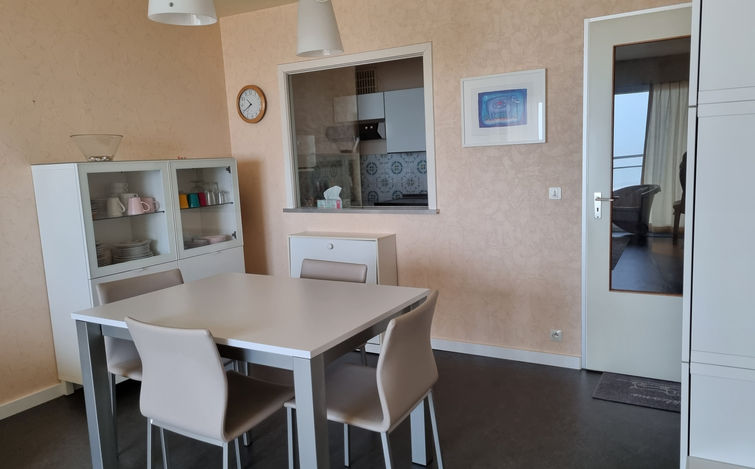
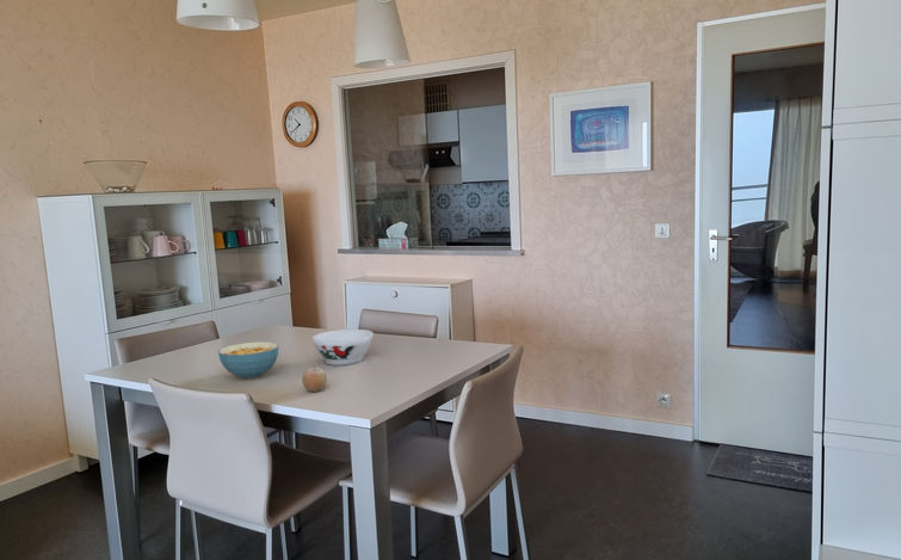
+ bowl (342, 347)
+ fruit (314, 377)
+ cereal bowl (249, 362)
